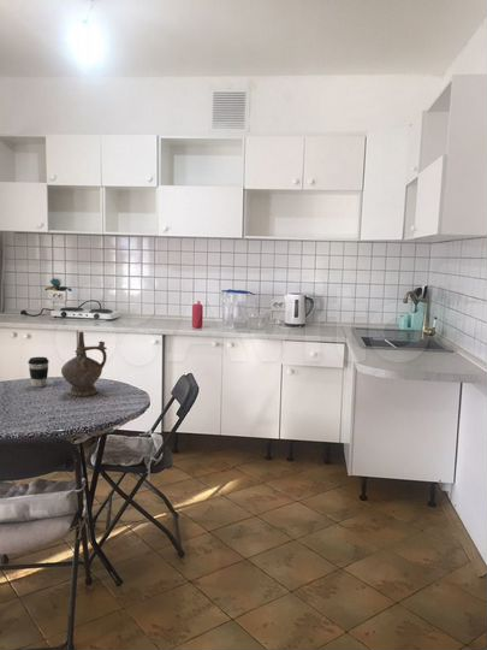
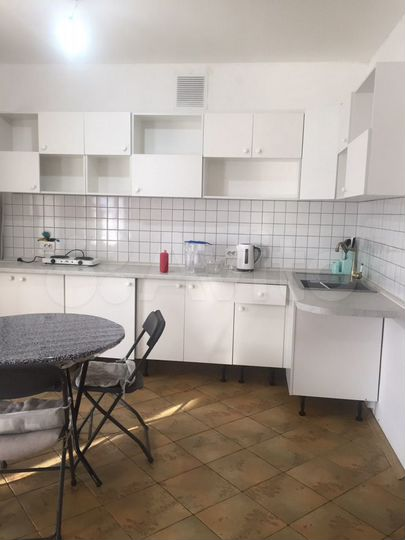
- coffee cup (38, 372)
- ceremonial vessel (84, 362)
